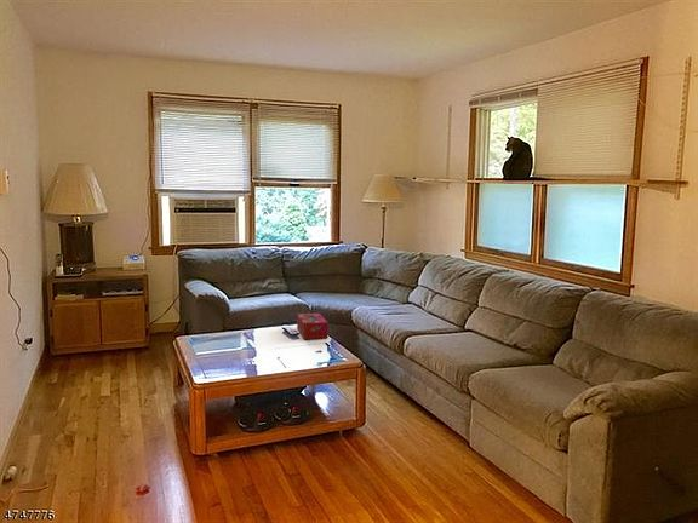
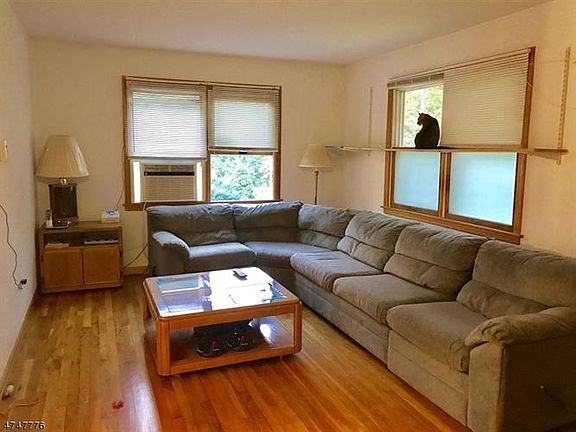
- tissue box (311, 324)
